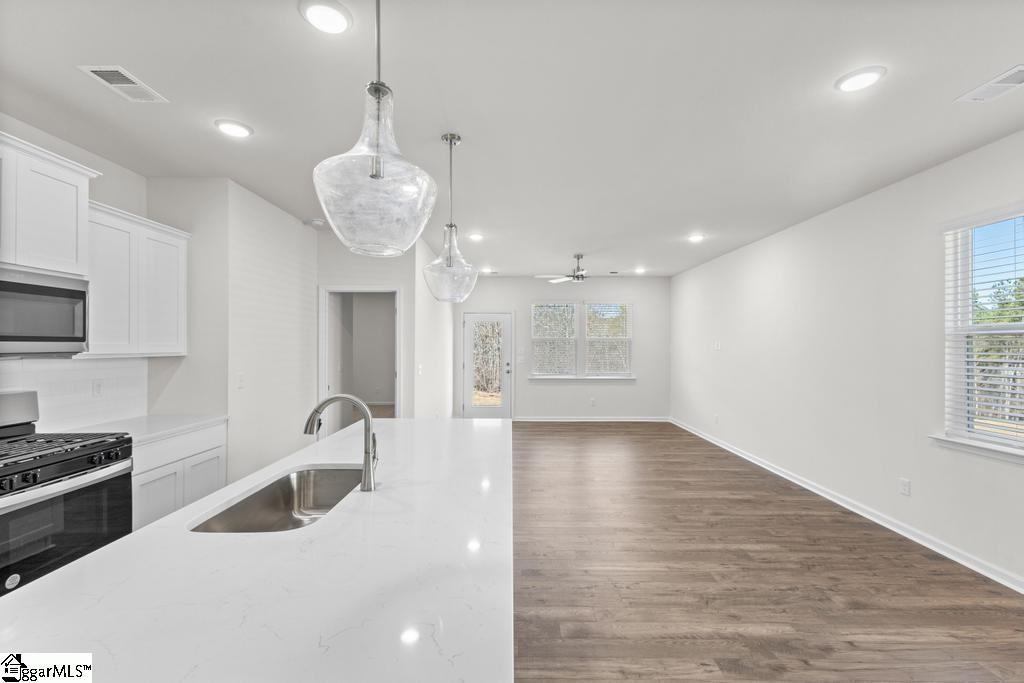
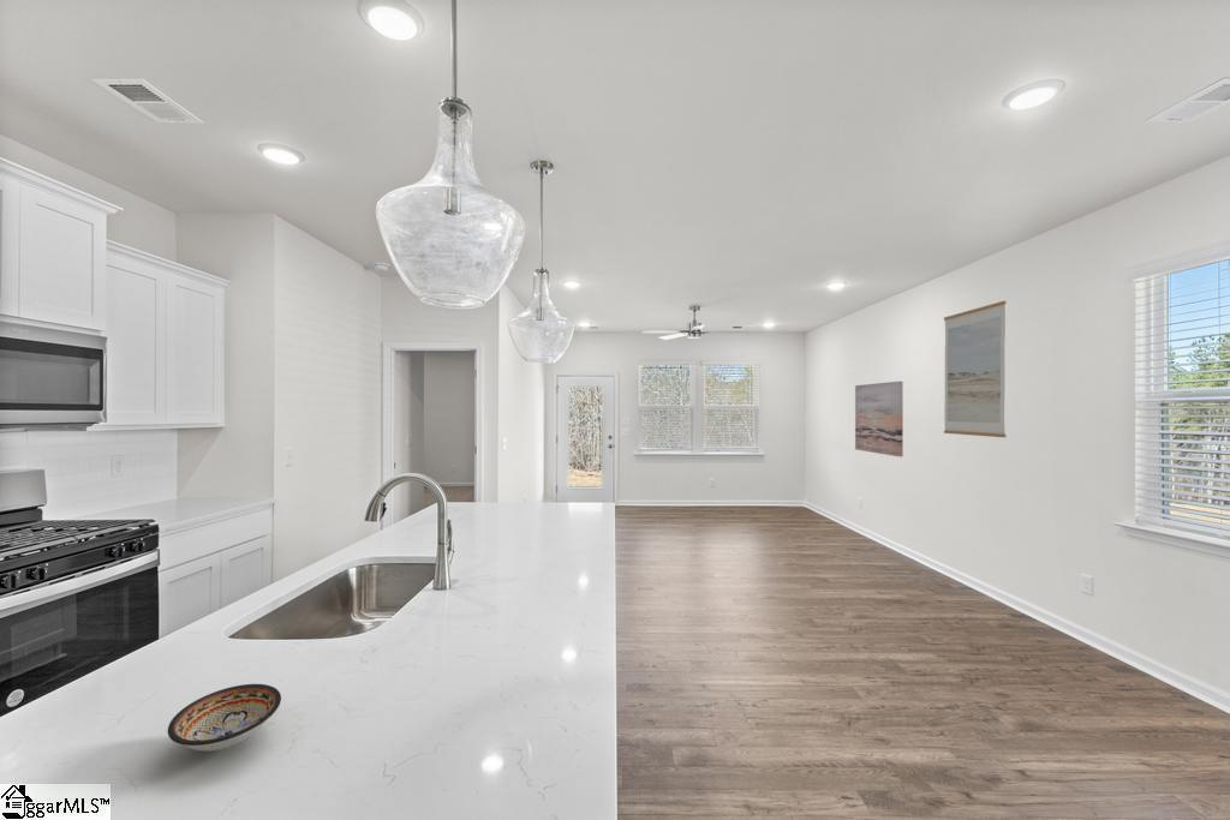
+ wall art (877, 418)
+ bowl (227, 725)
+ wall art (972, 372)
